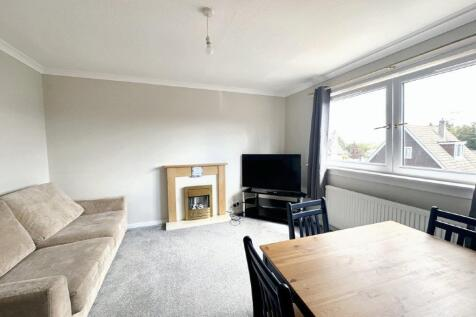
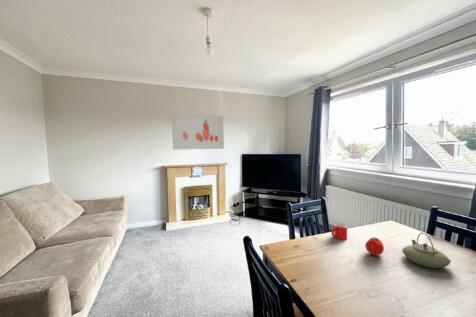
+ teapot (423, 246)
+ fruit (374, 245)
+ wall art (198, 132)
+ mug (338, 231)
